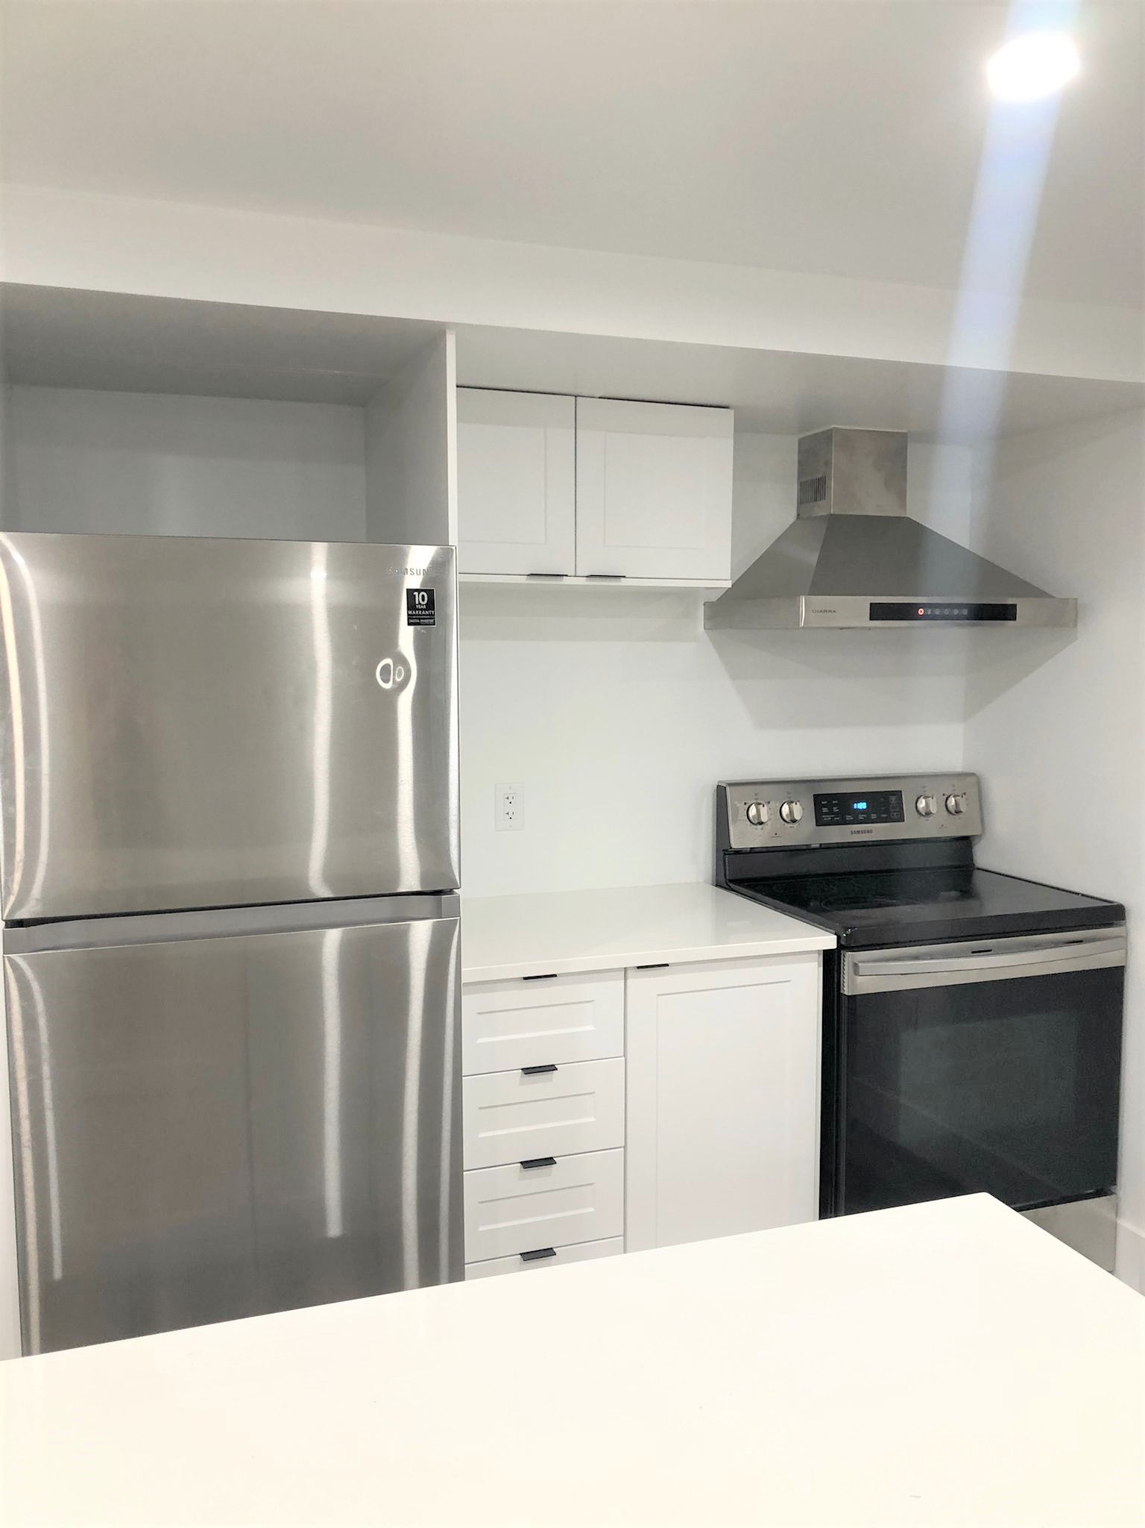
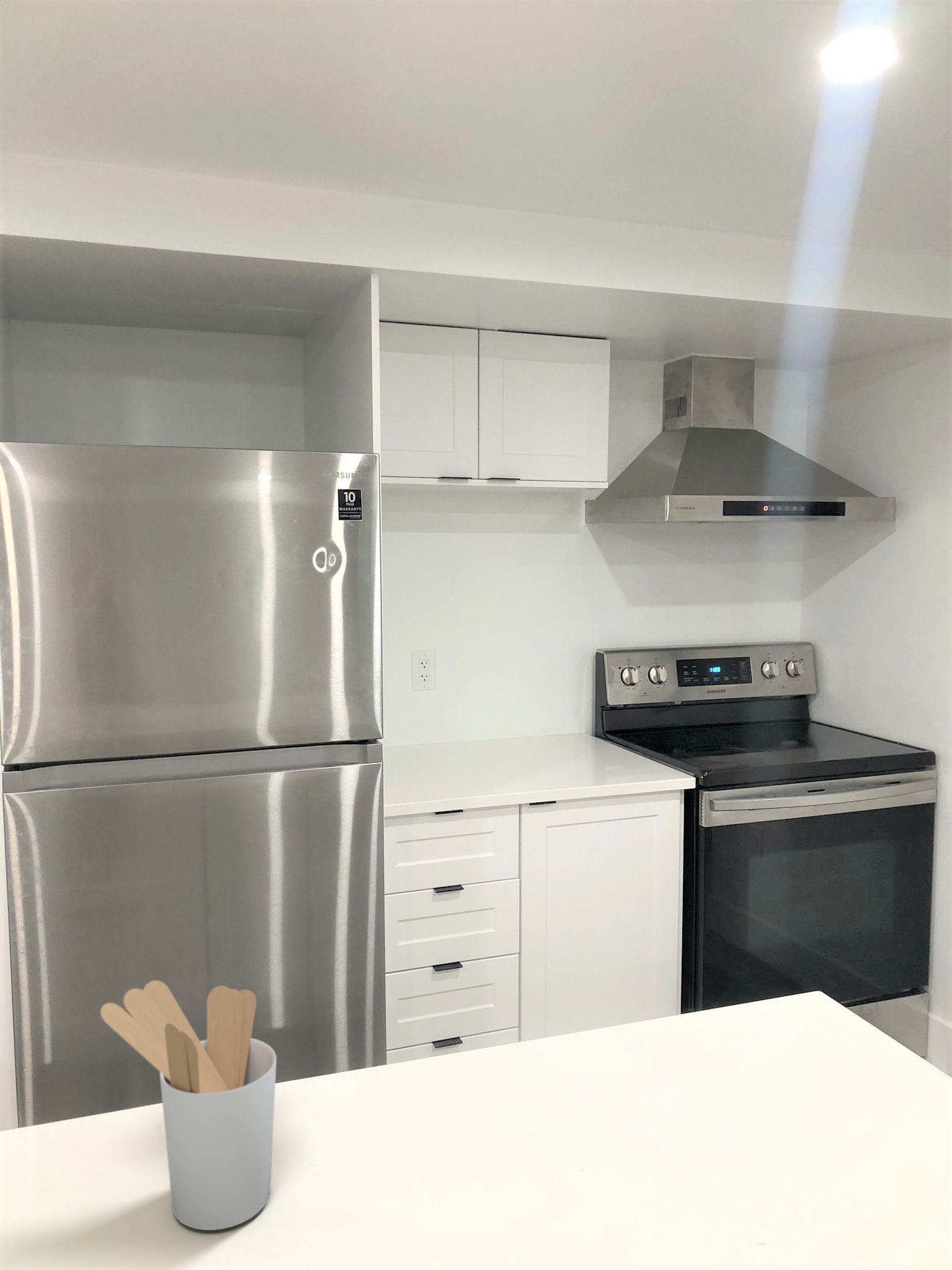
+ utensil holder (193, 1094)
